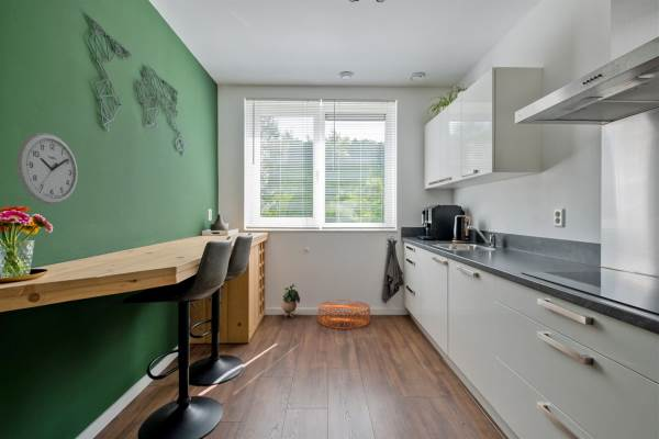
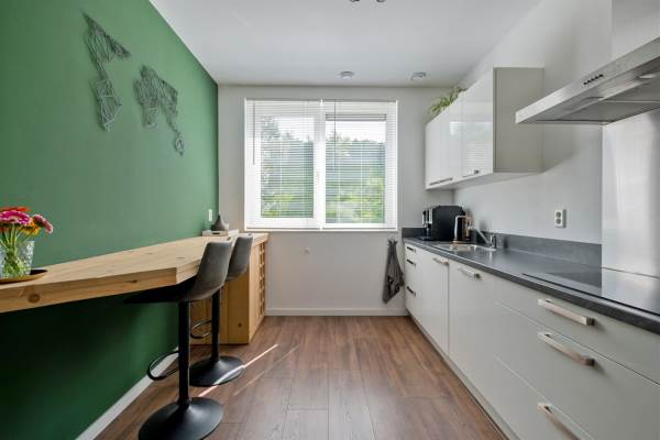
- wall clock (51, 169)
- basket (344, 313)
- potted plant (290, 300)
